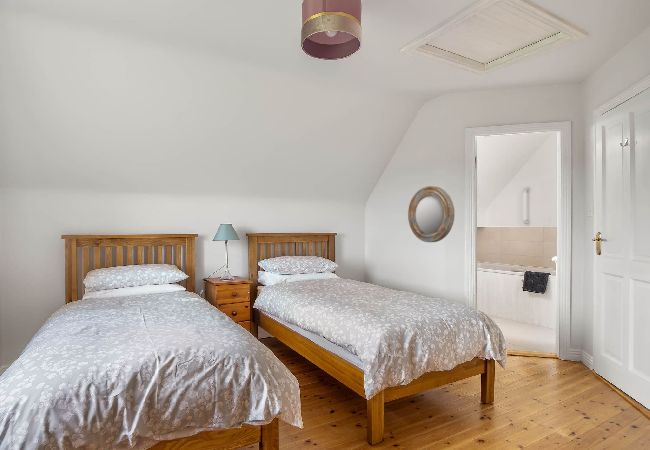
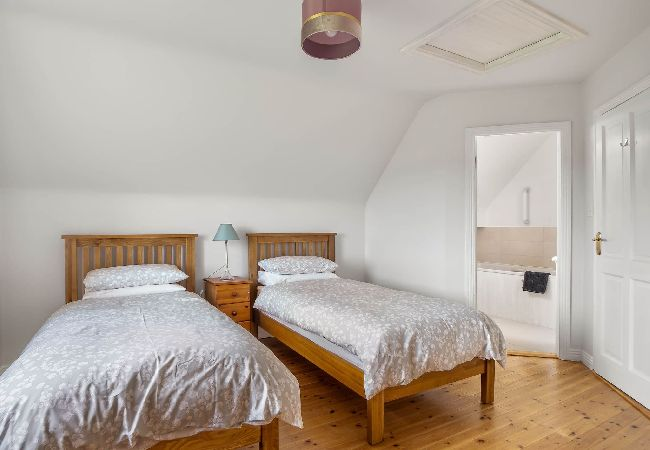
- home mirror (429, 214)
